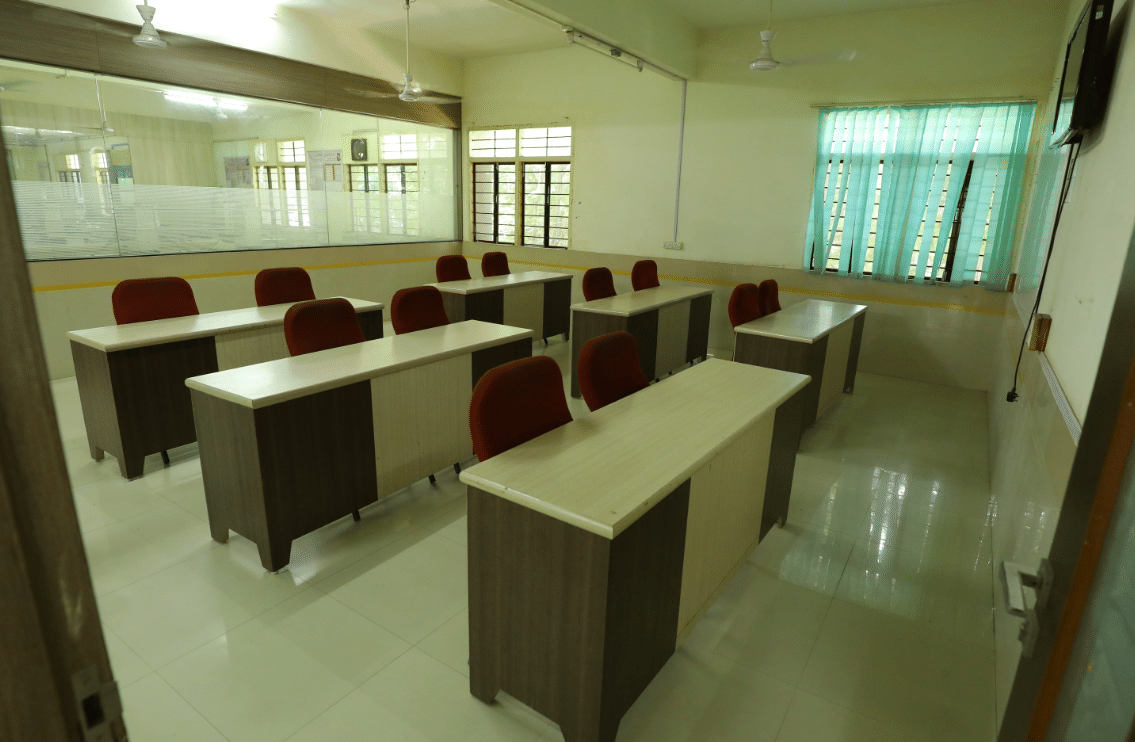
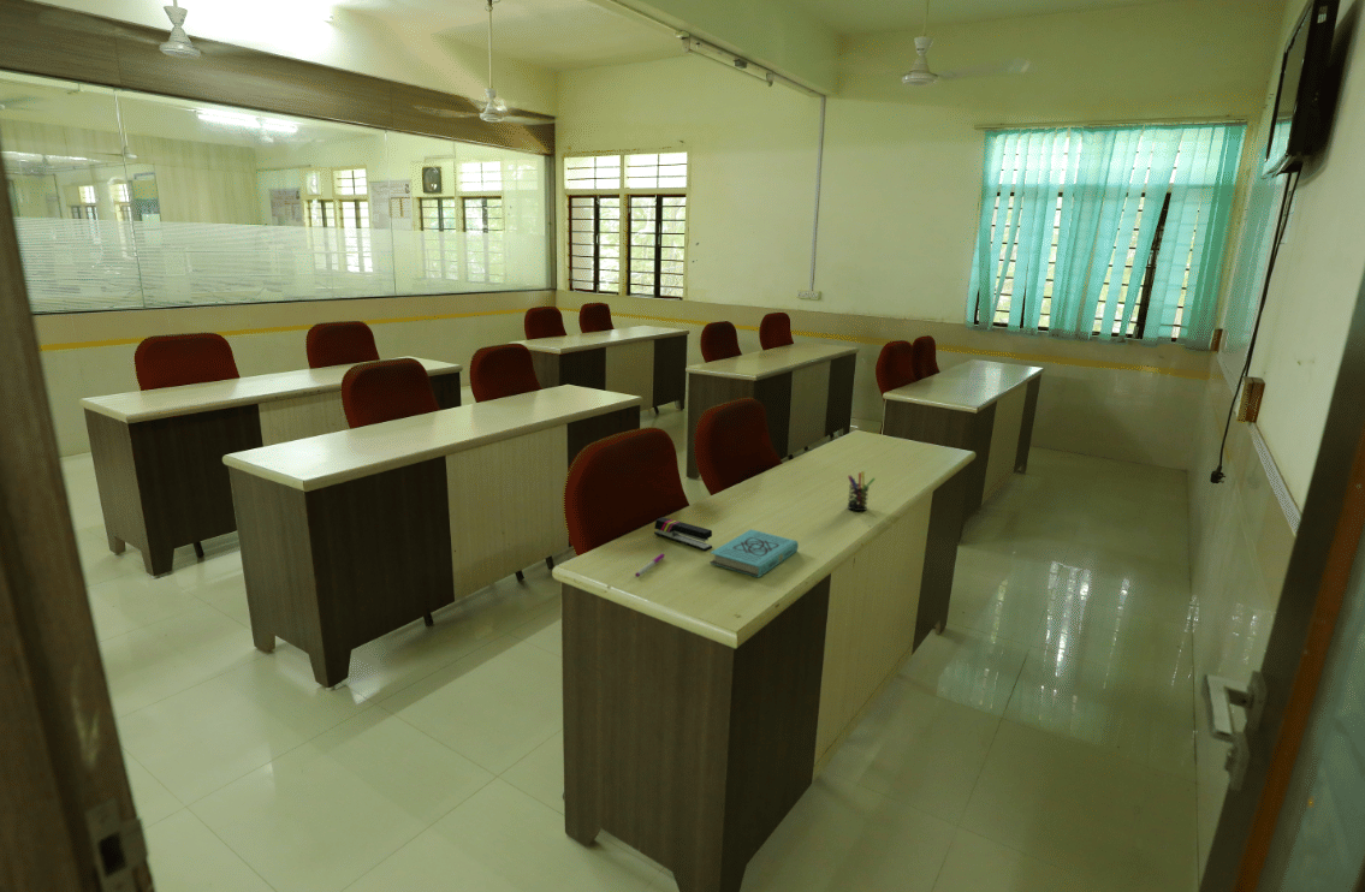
+ stapler (682, 531)
+ pen holder (860, 489)
+ pen (649, 564)
+ book (754, 552)
